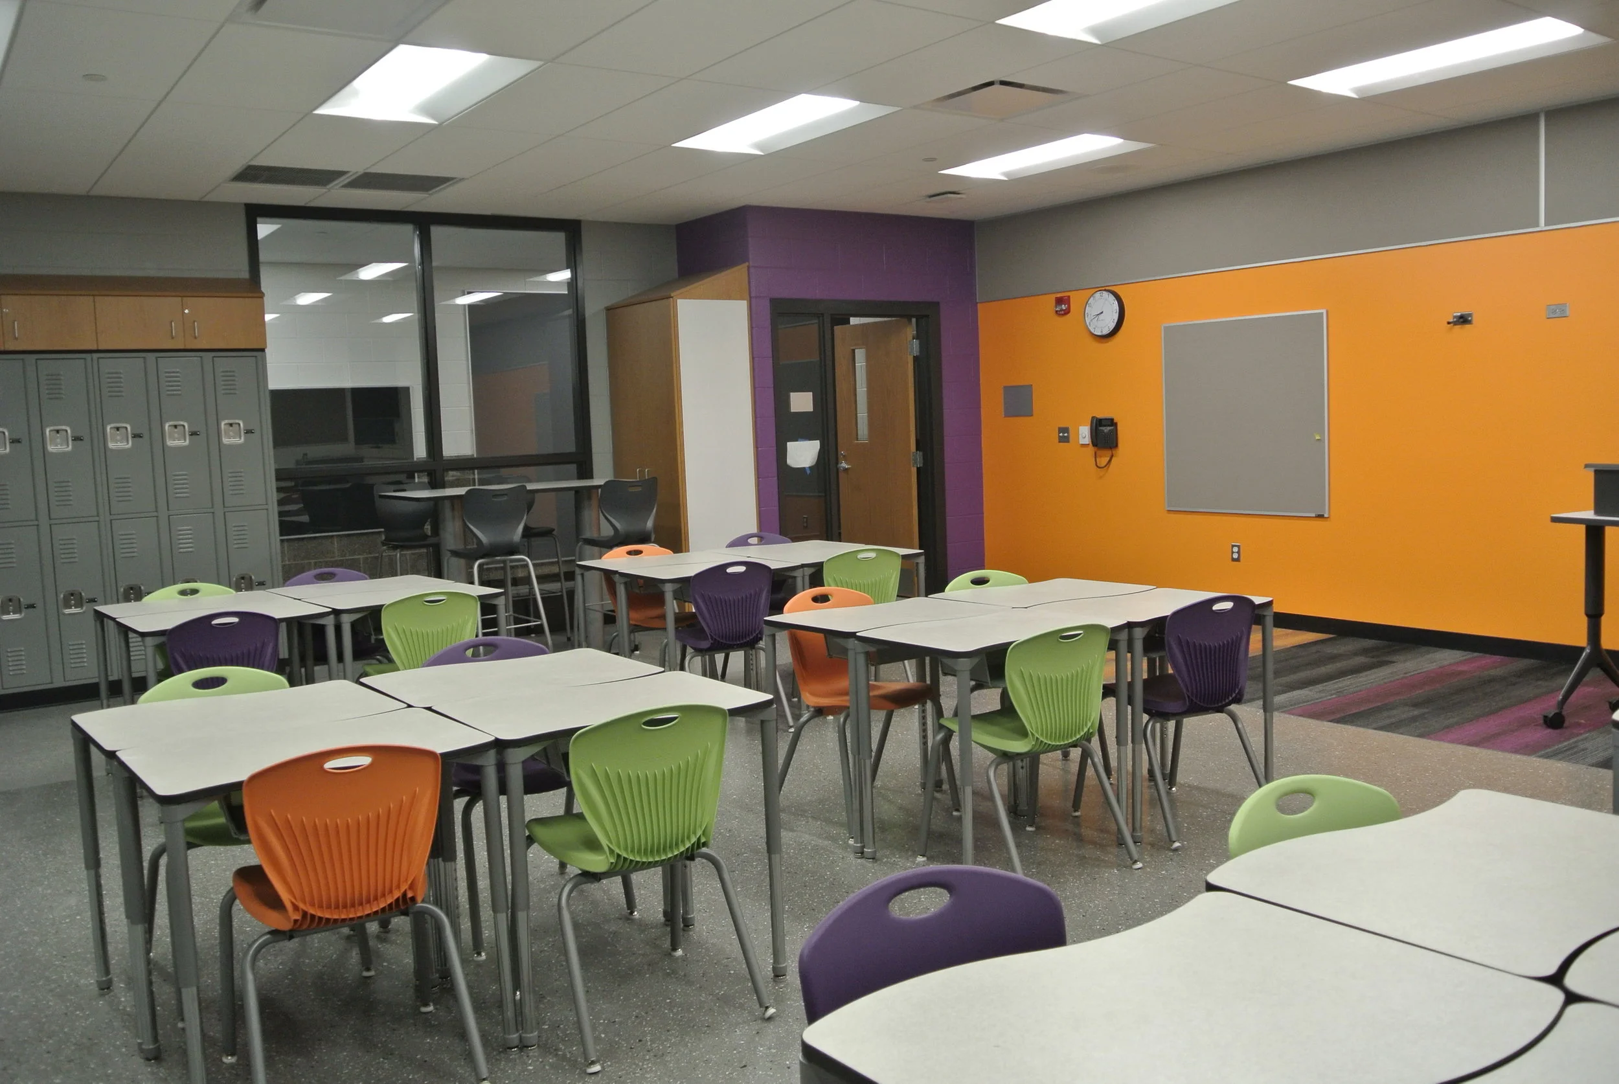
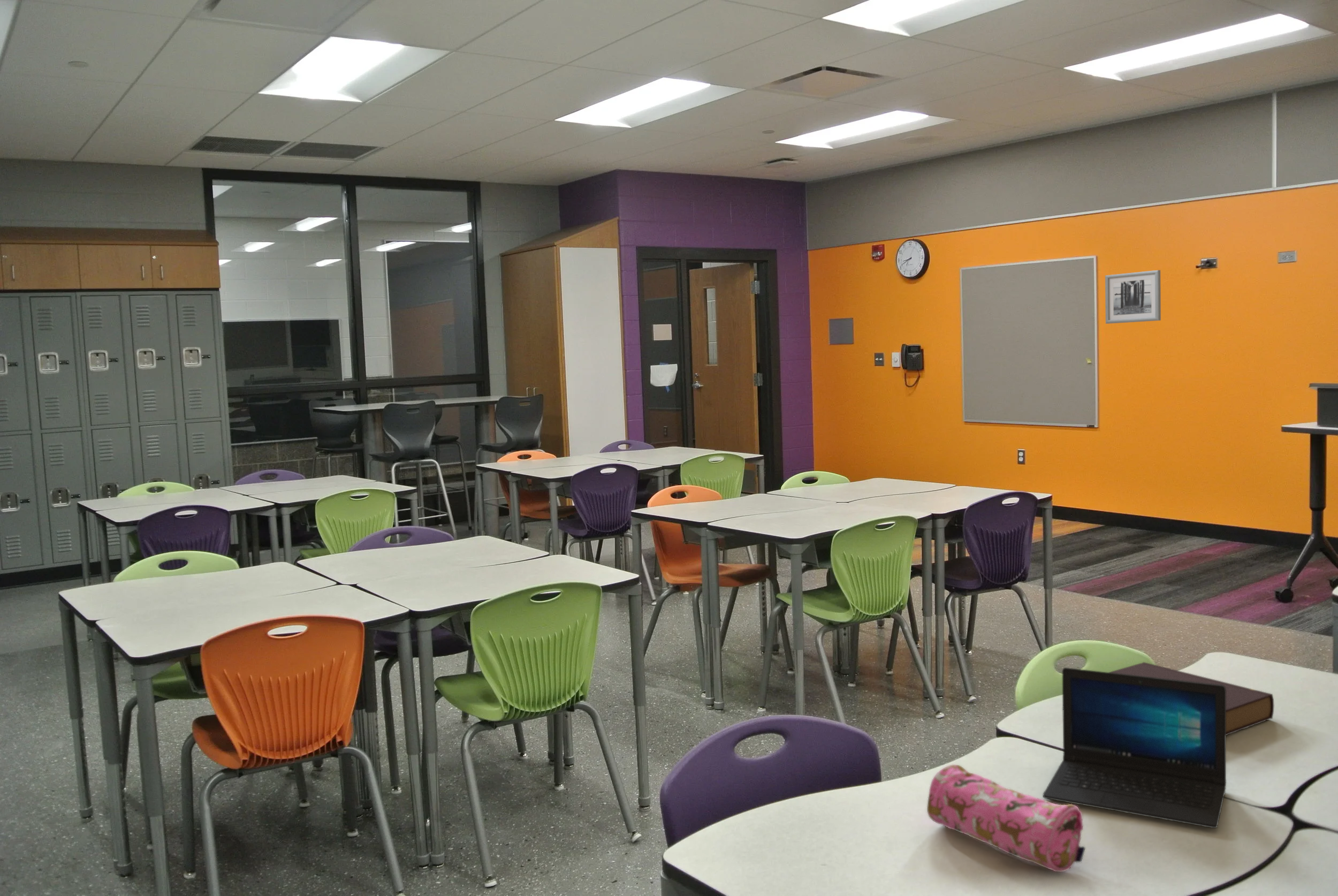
+ pencil case (1002, 815)
+ book (1177, 680)
+ laptop (1134, 742)
+ wall art (1132, 297)
